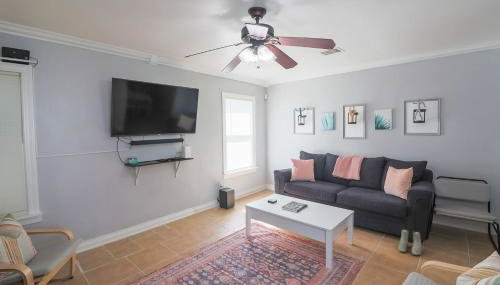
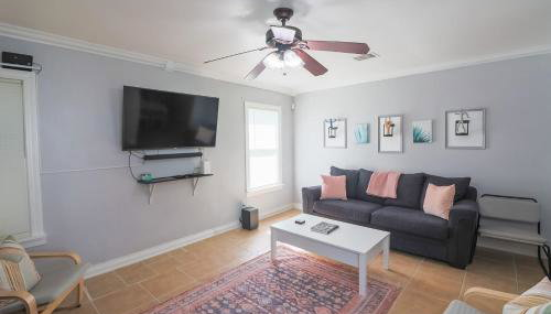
- boots (412, 240)
